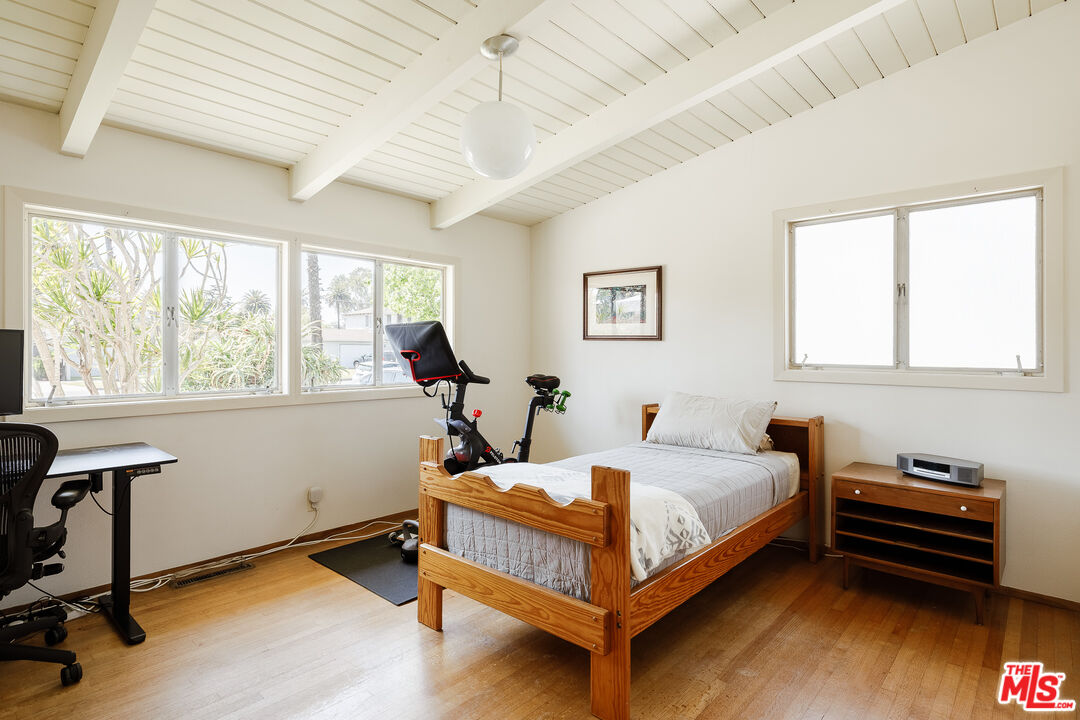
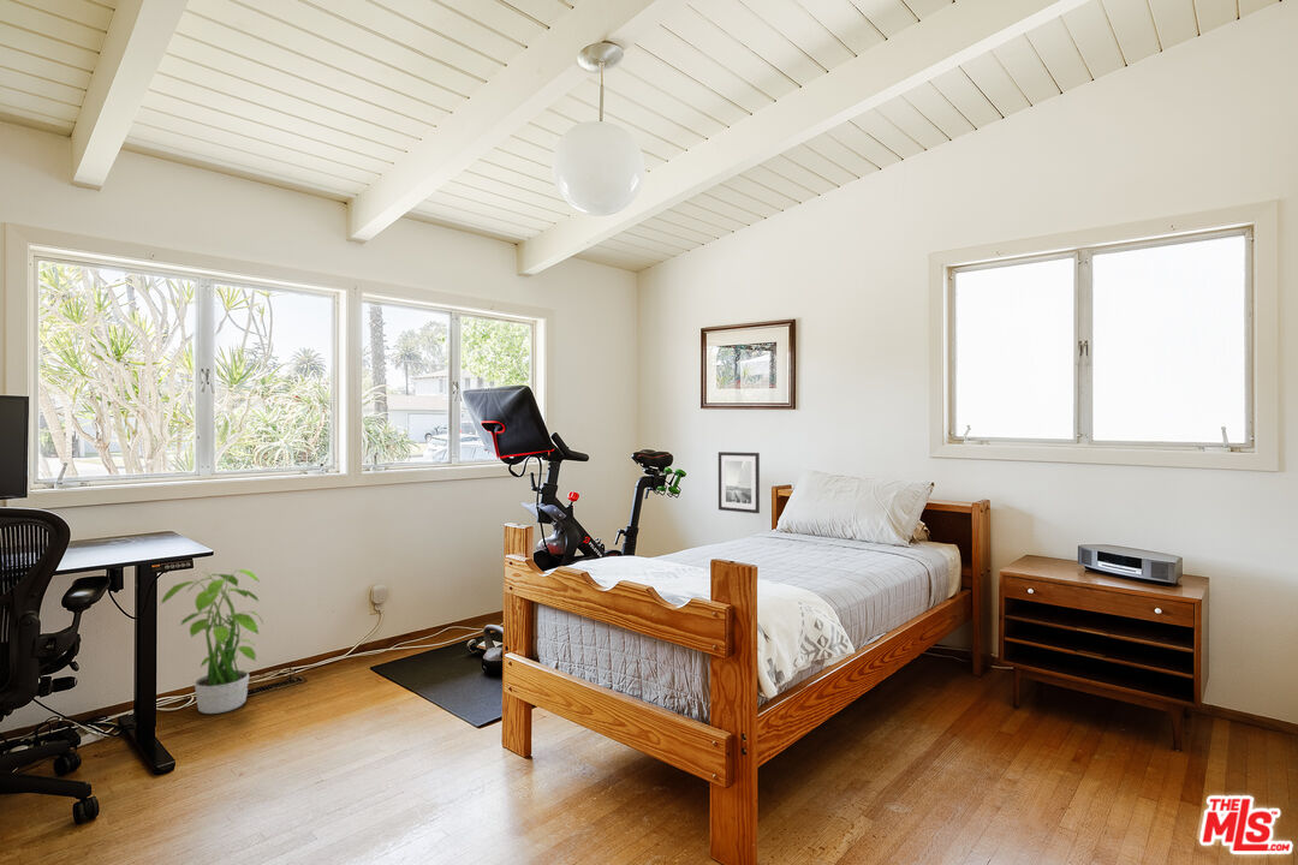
+ potted plant (215, 640)
+ wall art (738, 482)
